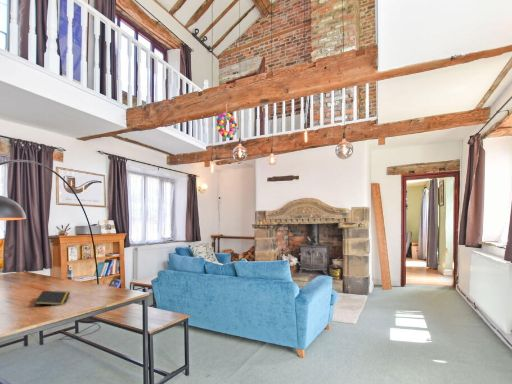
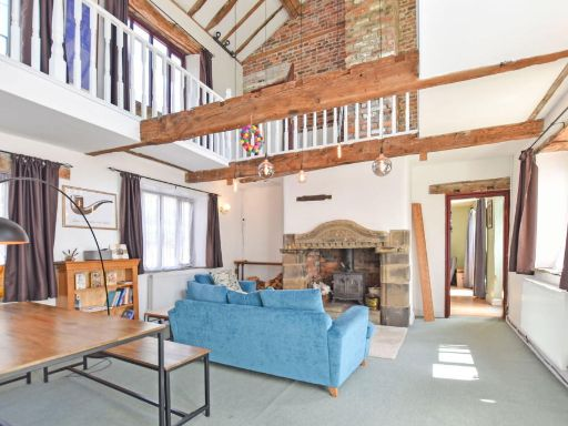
- notepad (53, 297)
